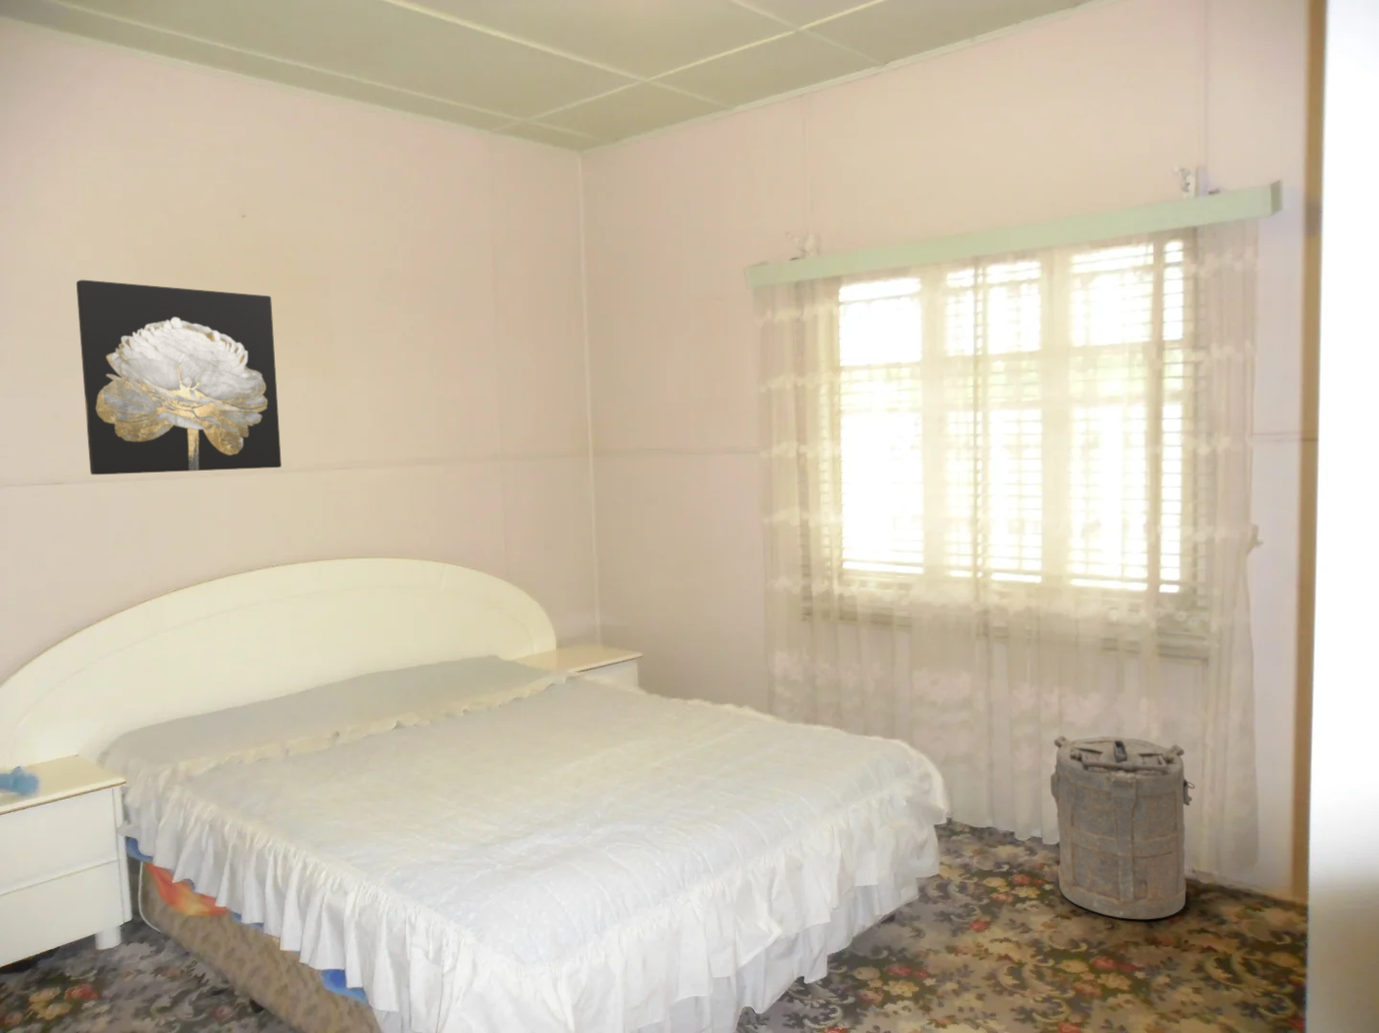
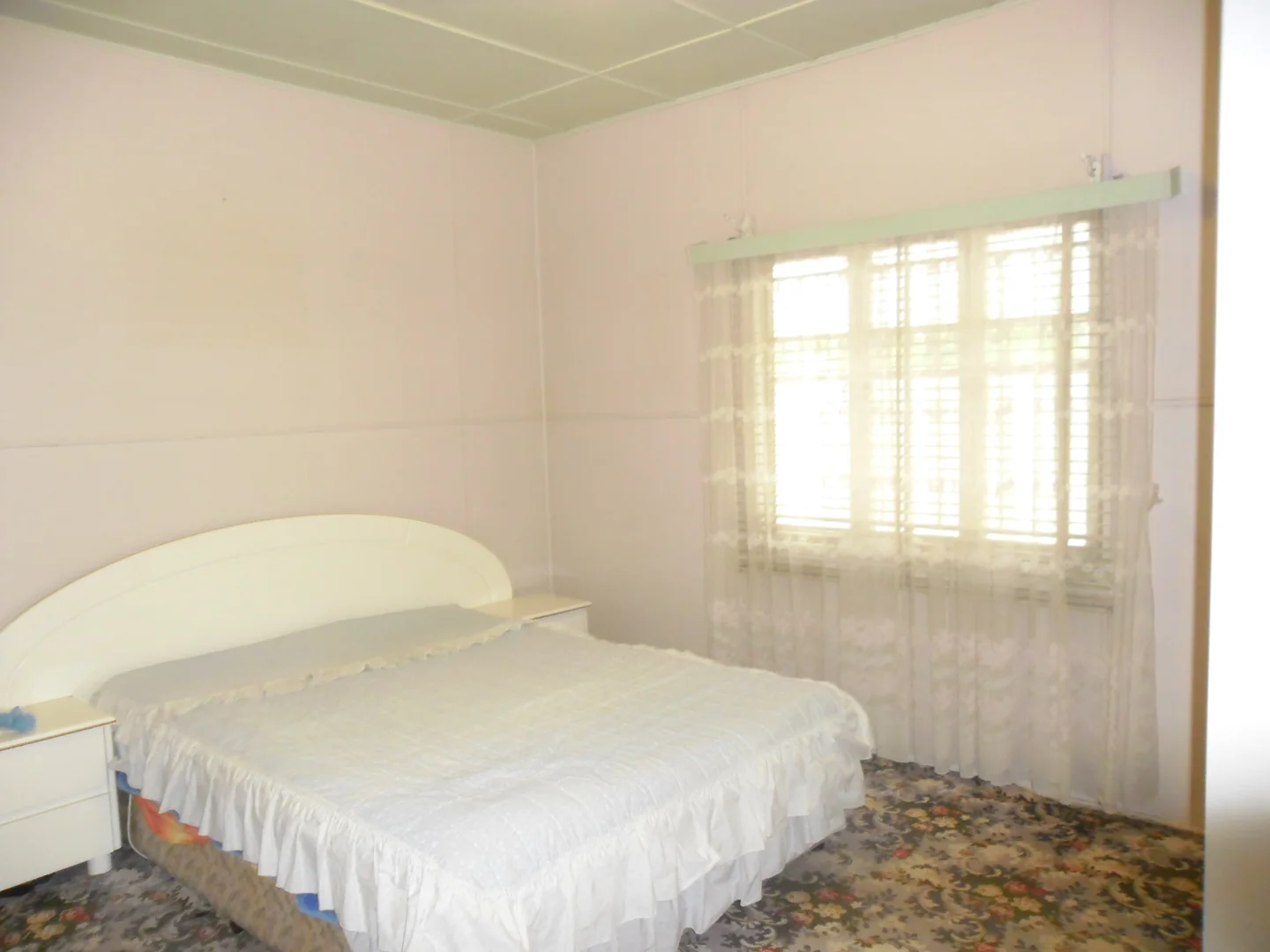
- wall art (185, 380)
- laundry hamper (1115, 815)
